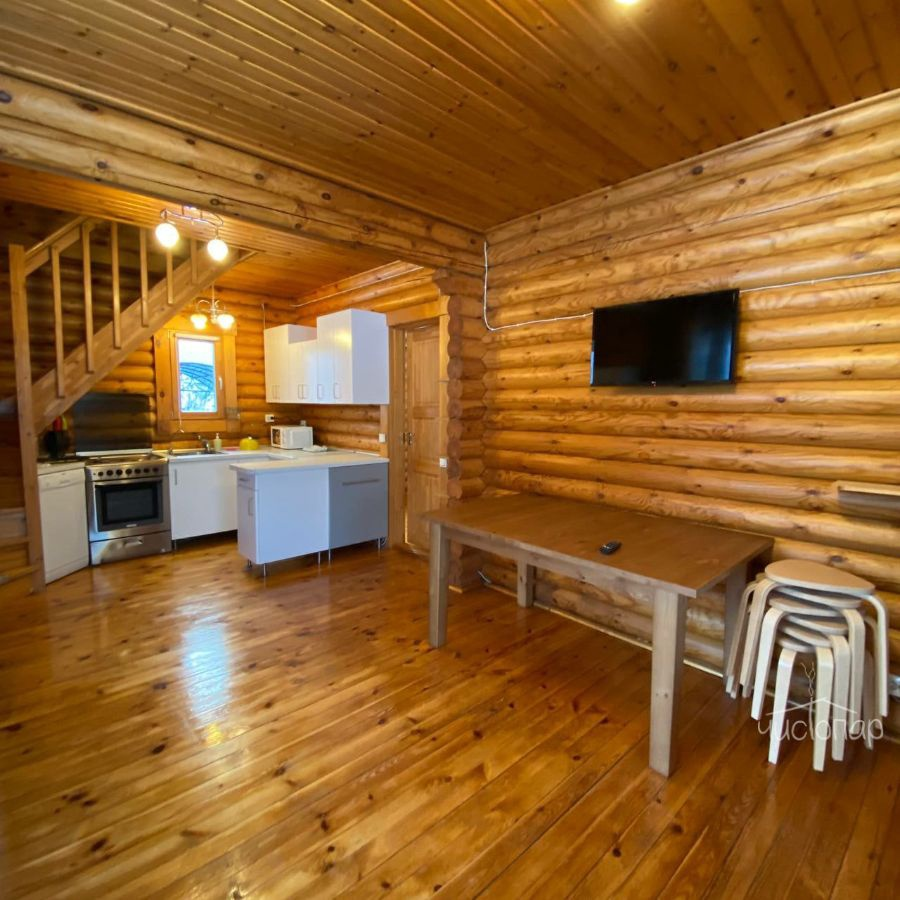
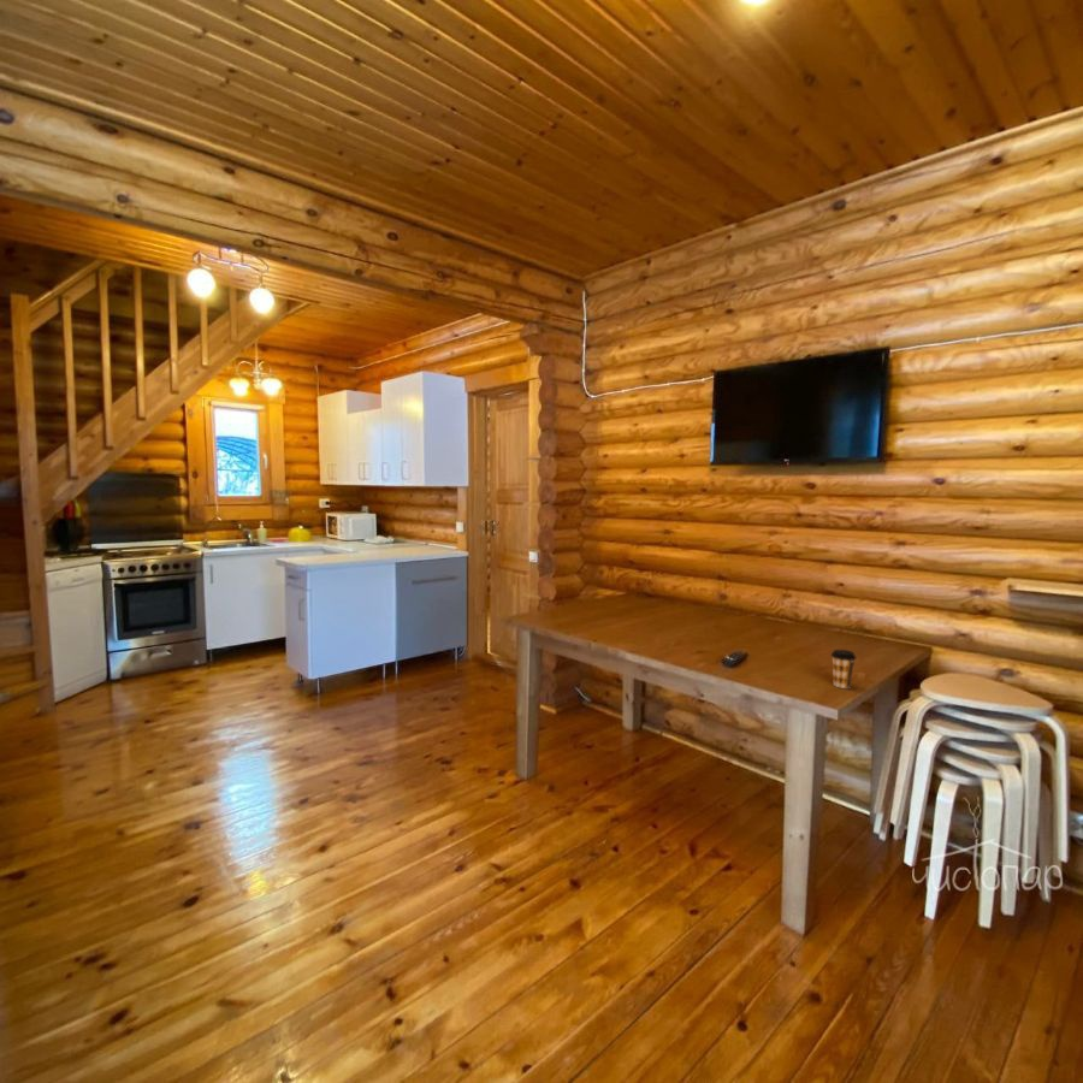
+ coffee cup (842, 668)
